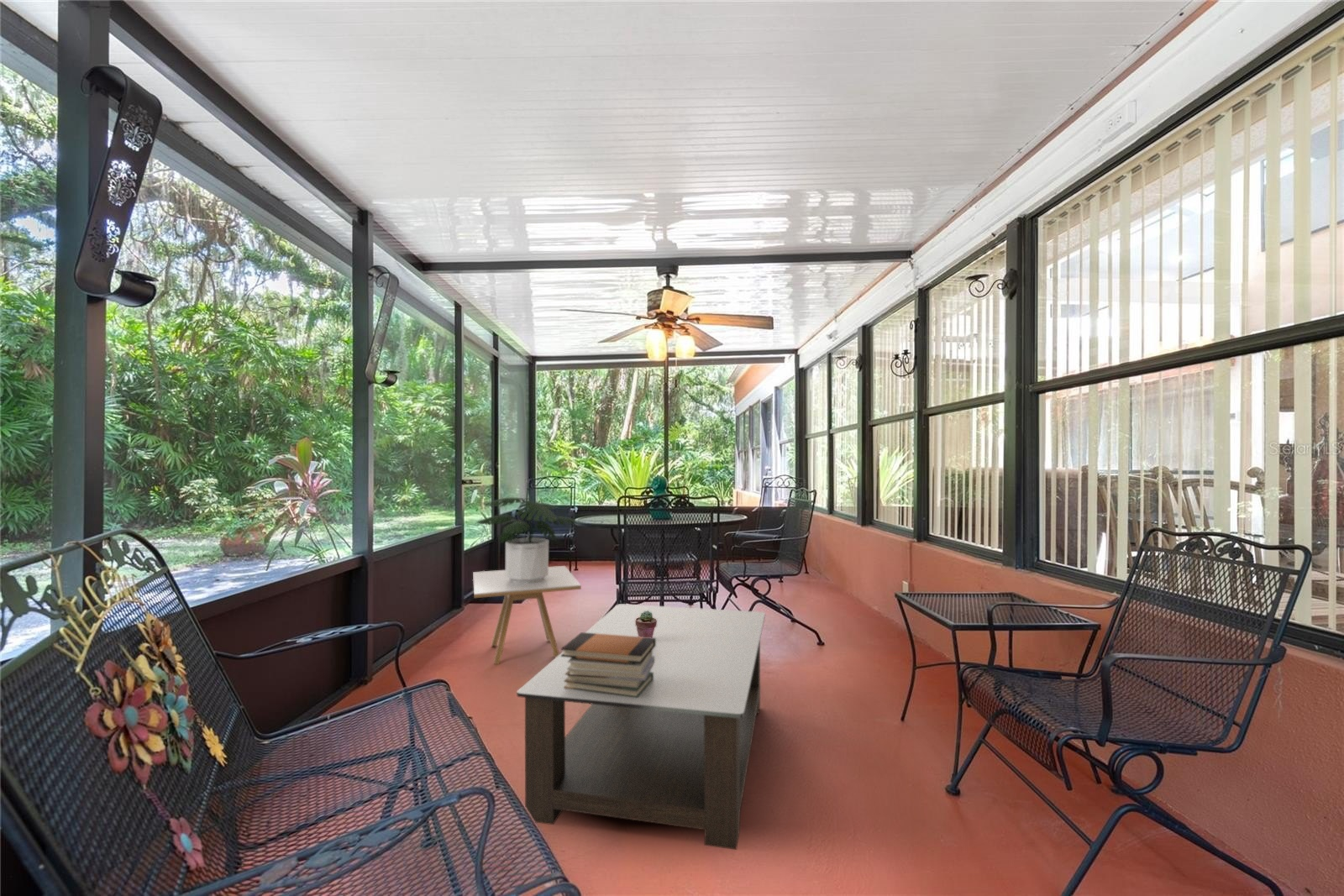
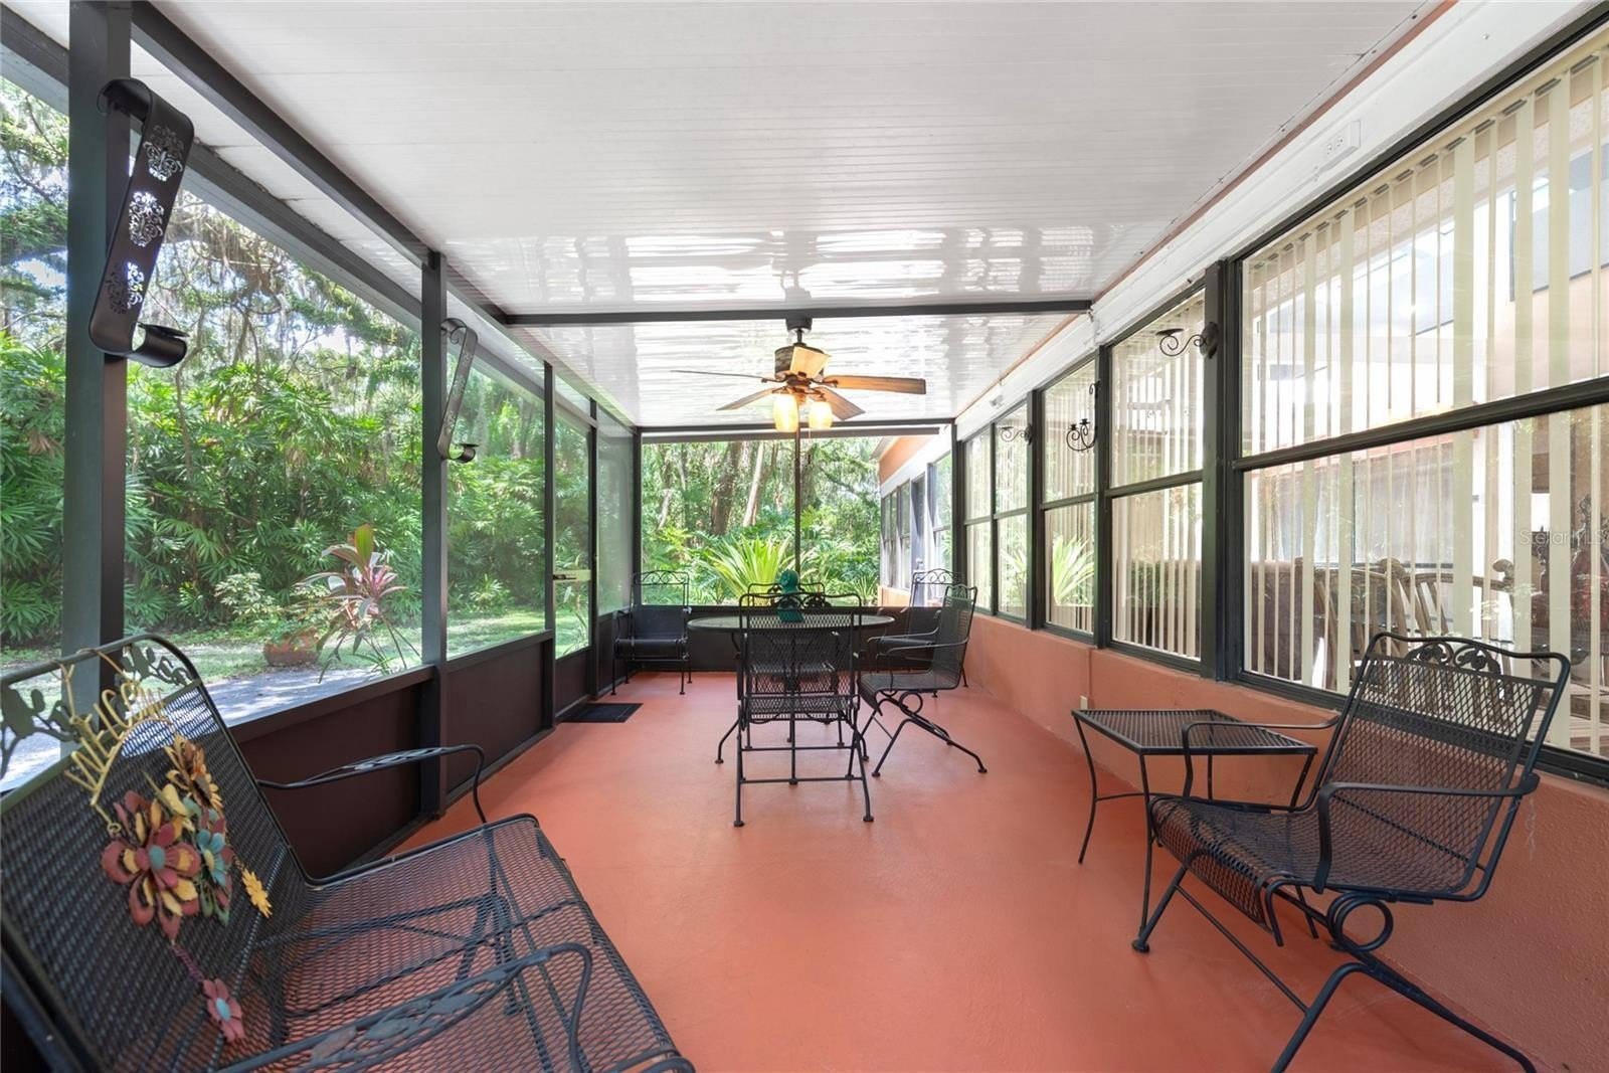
- potted plant (529, 538)
- side table (511, 610)
- book stack (610, 663)
- potted succulent (646, 625)
- coffee table (664, 699)
